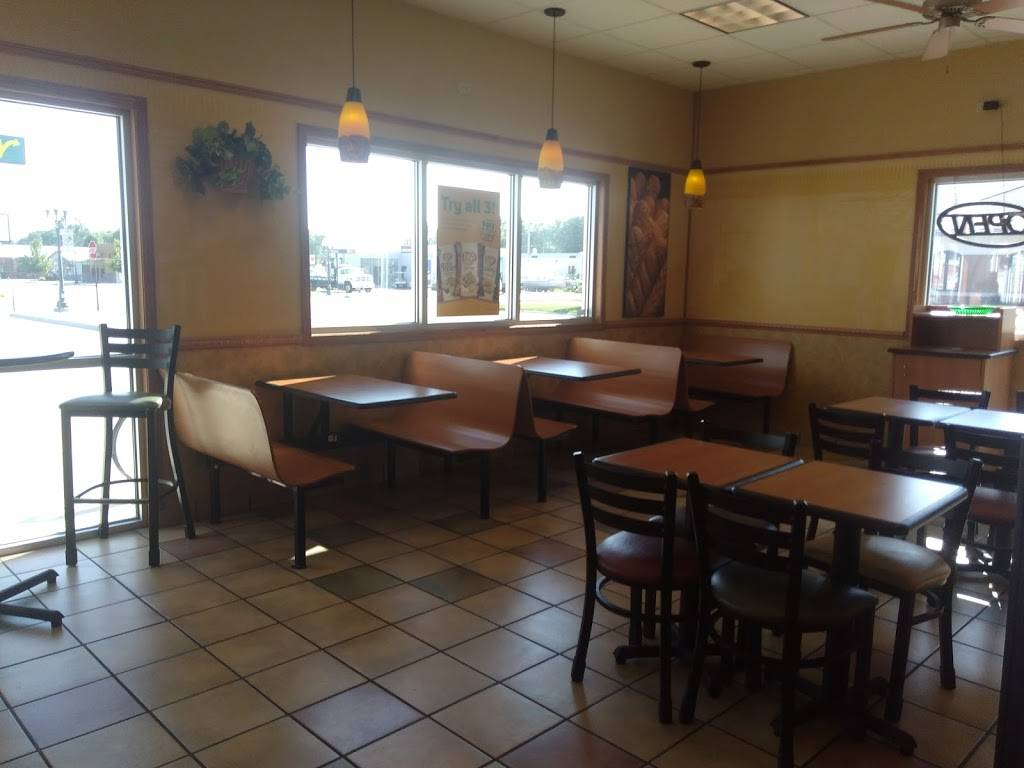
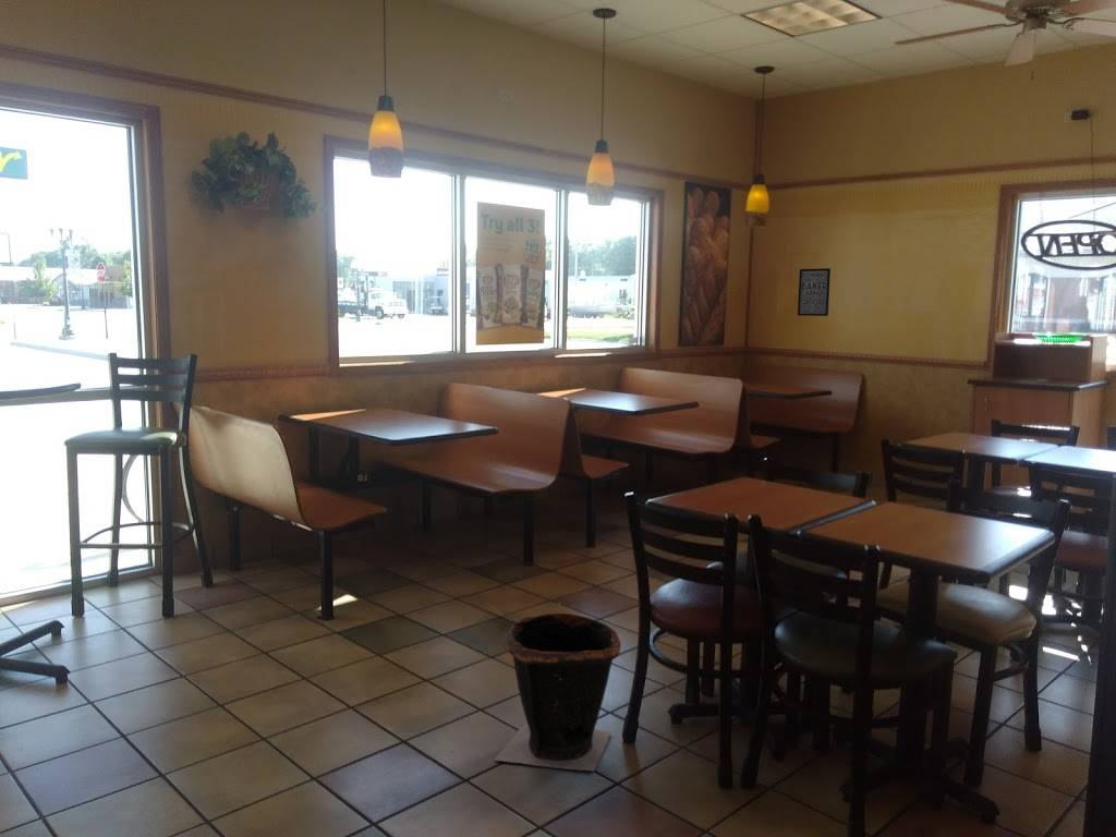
+ wall art (813, 292)
+ waste bin (560, 683)
